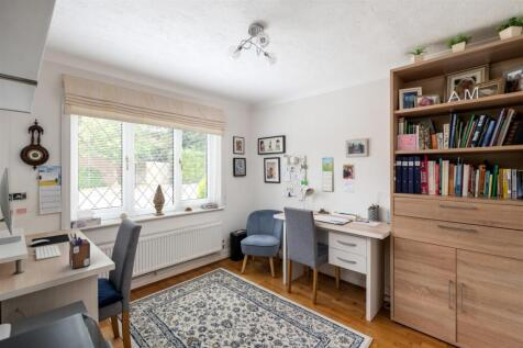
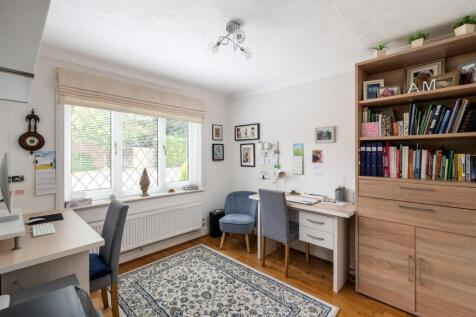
- desk organizer (79, 248)
